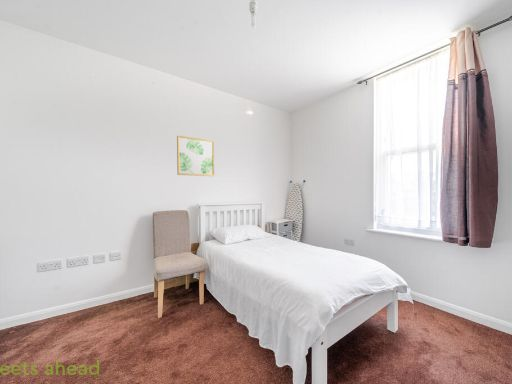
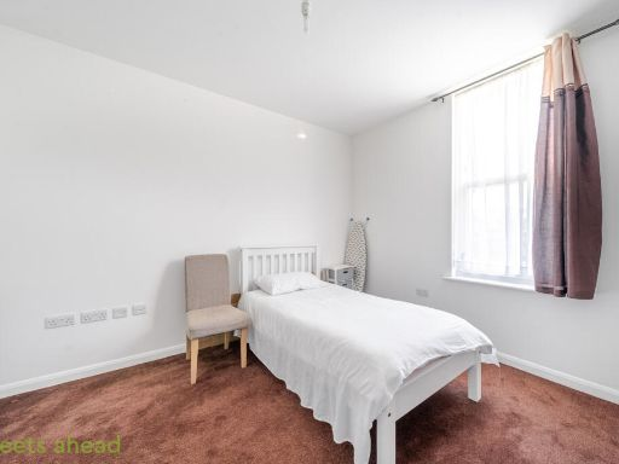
- wall art (196, 156)
